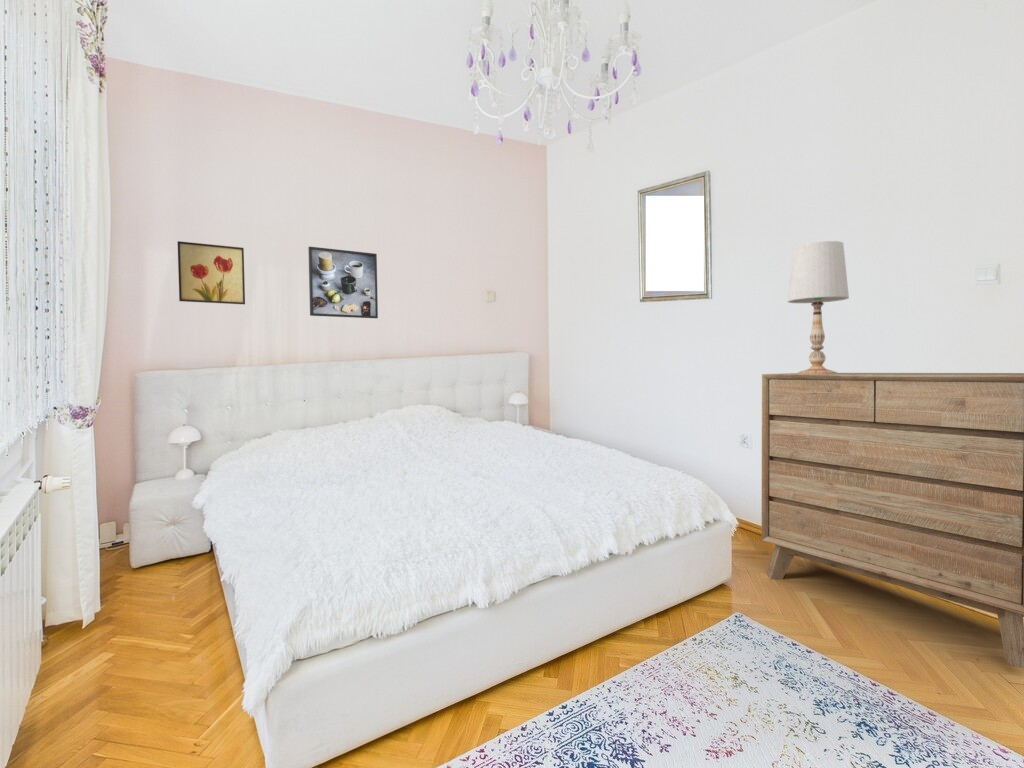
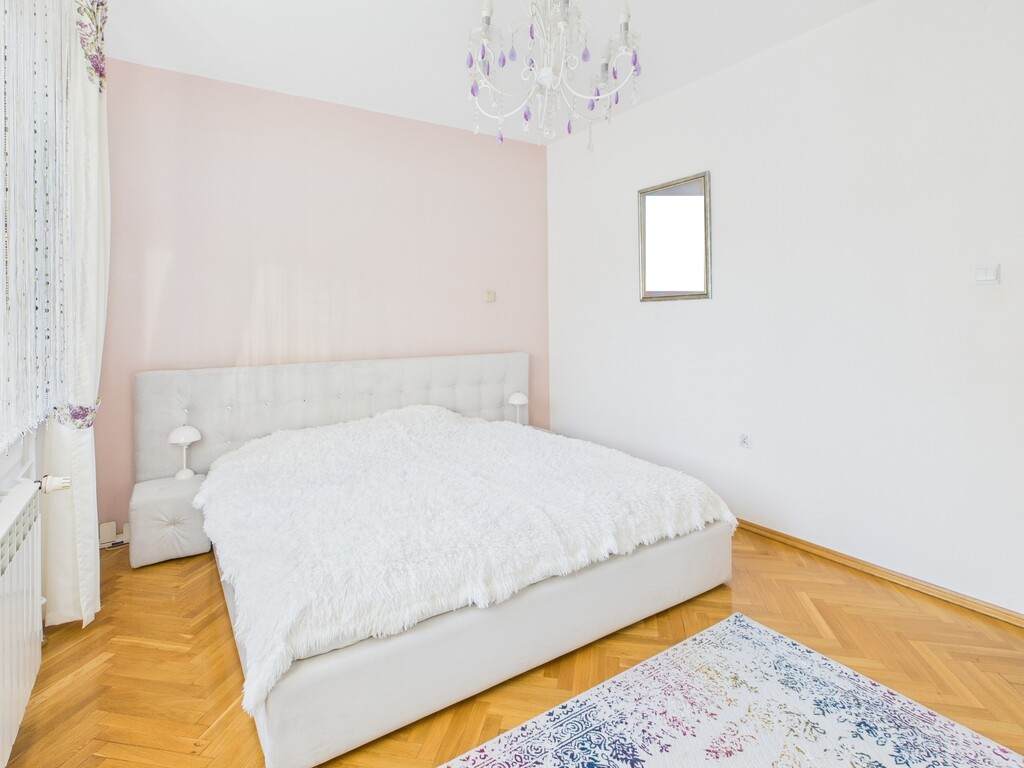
- wall art (212, 274)
- dresser (896, 489)
- table lamp (817, 309)
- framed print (344, 283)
